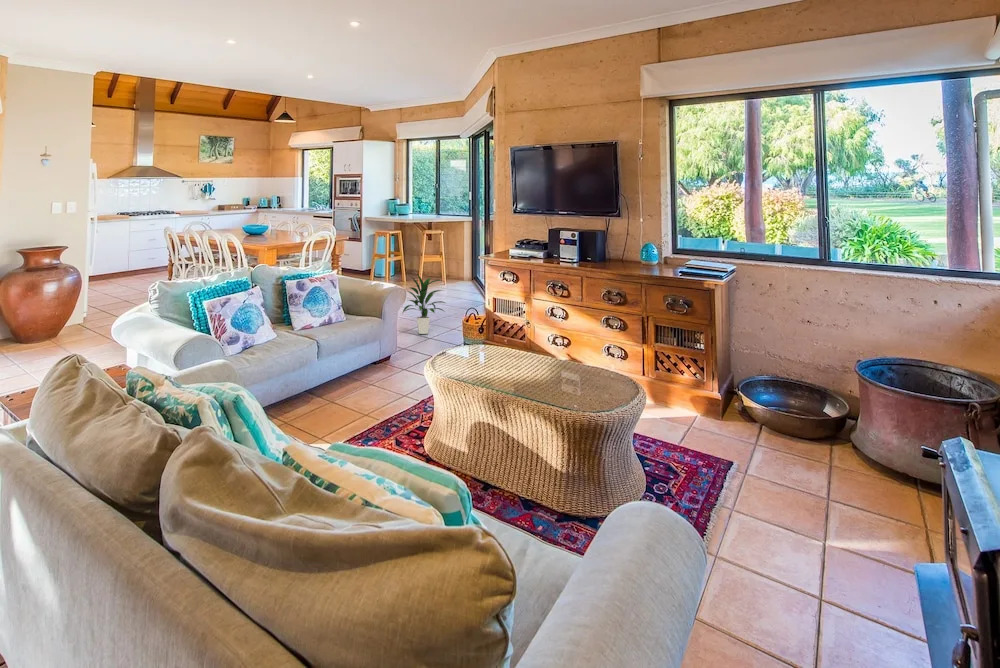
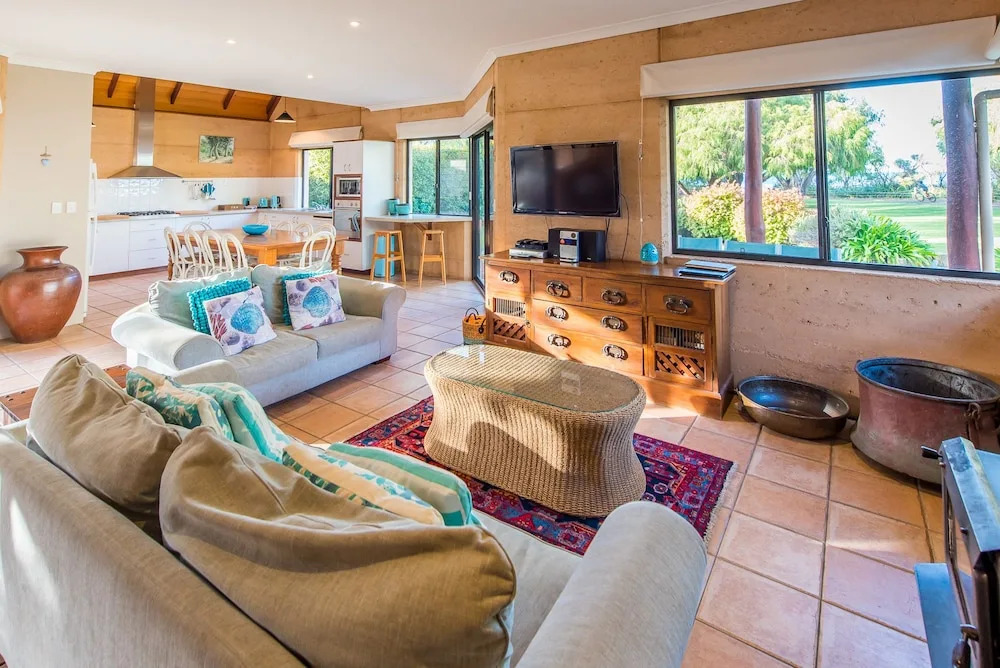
- indoor plant (424, 303)
